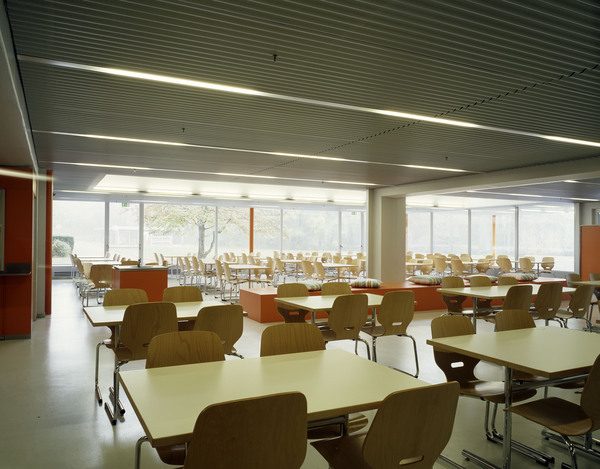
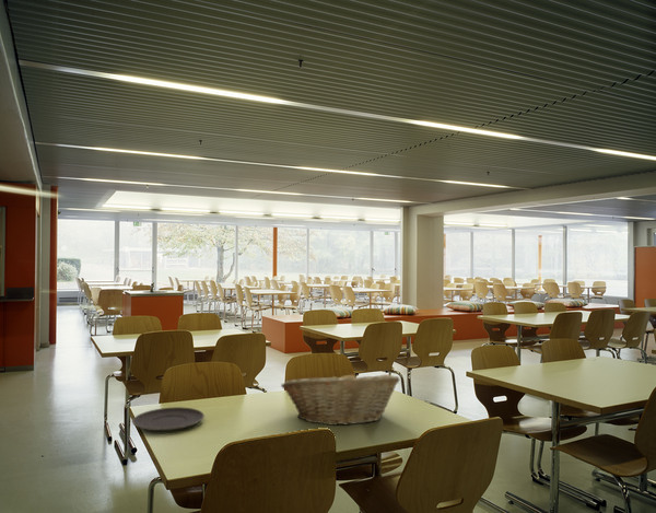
+ fruit basket (340, 392)
+ plate (168, 419)
